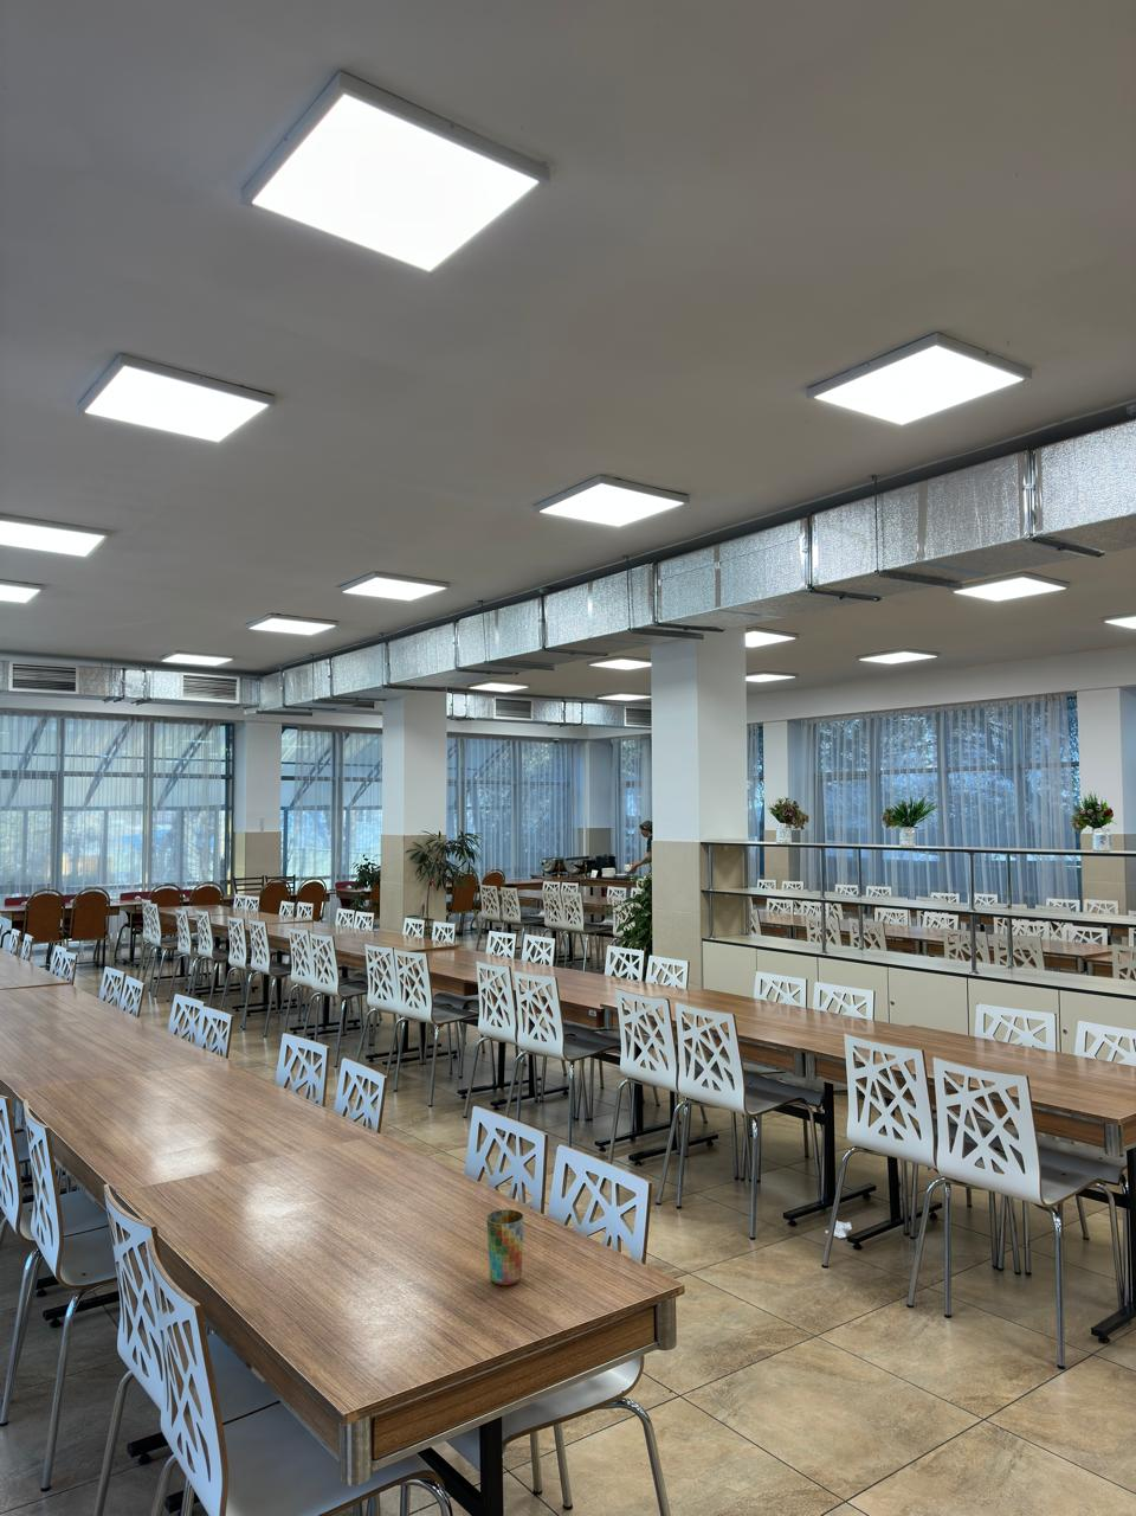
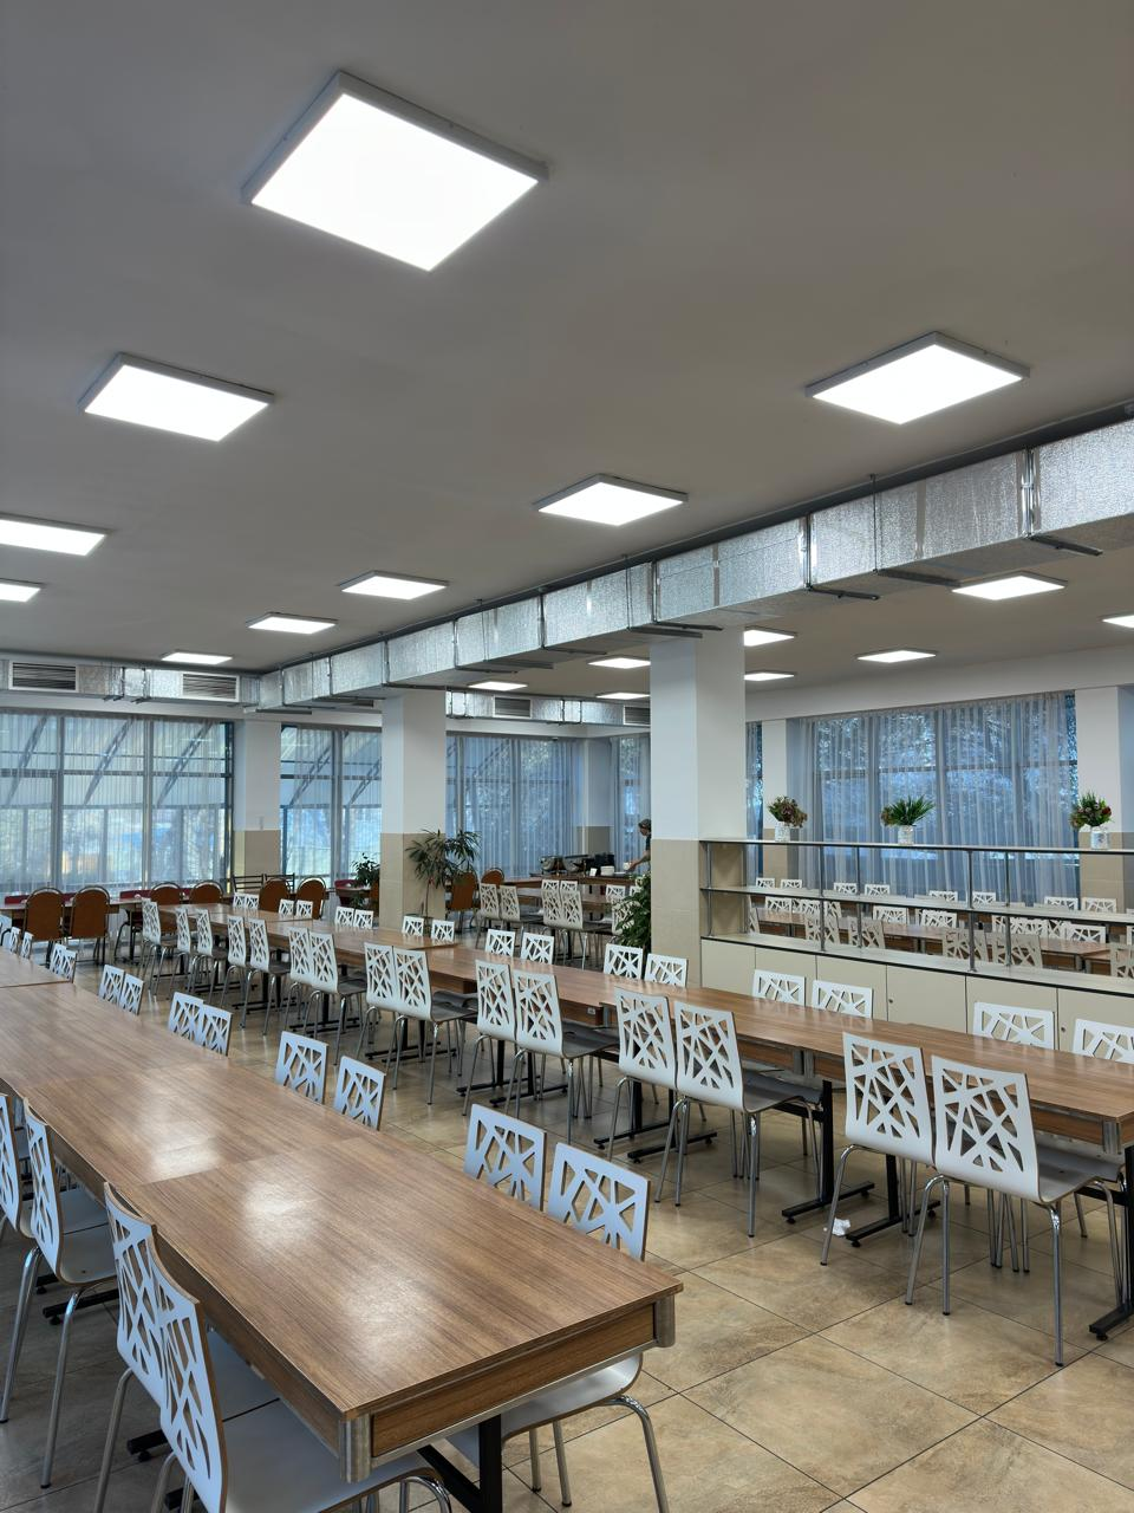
- cup (505, 1247)
